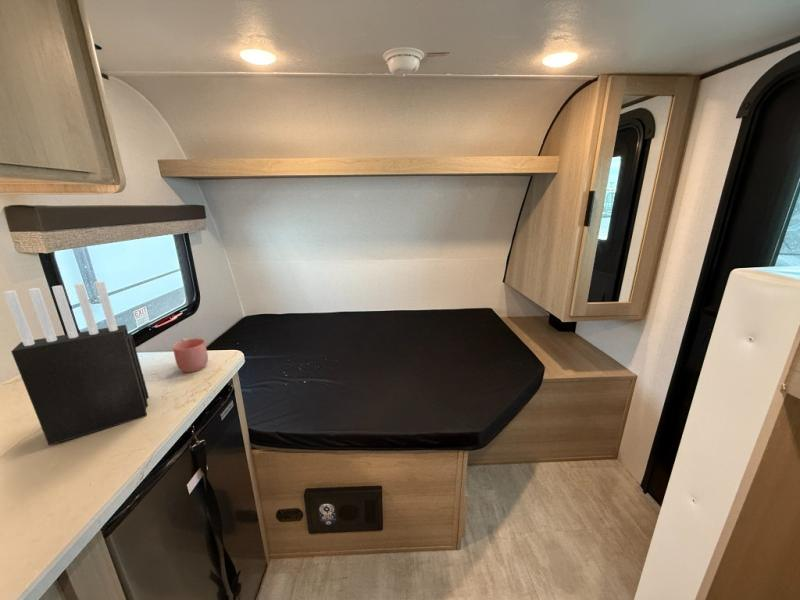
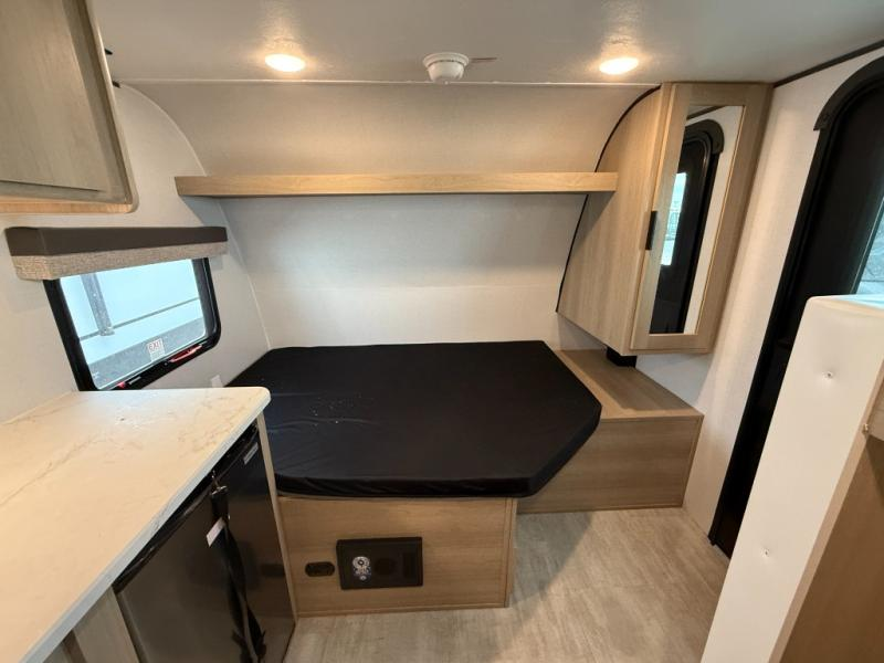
- knife block (84, 354)
- mug (190, 353)
